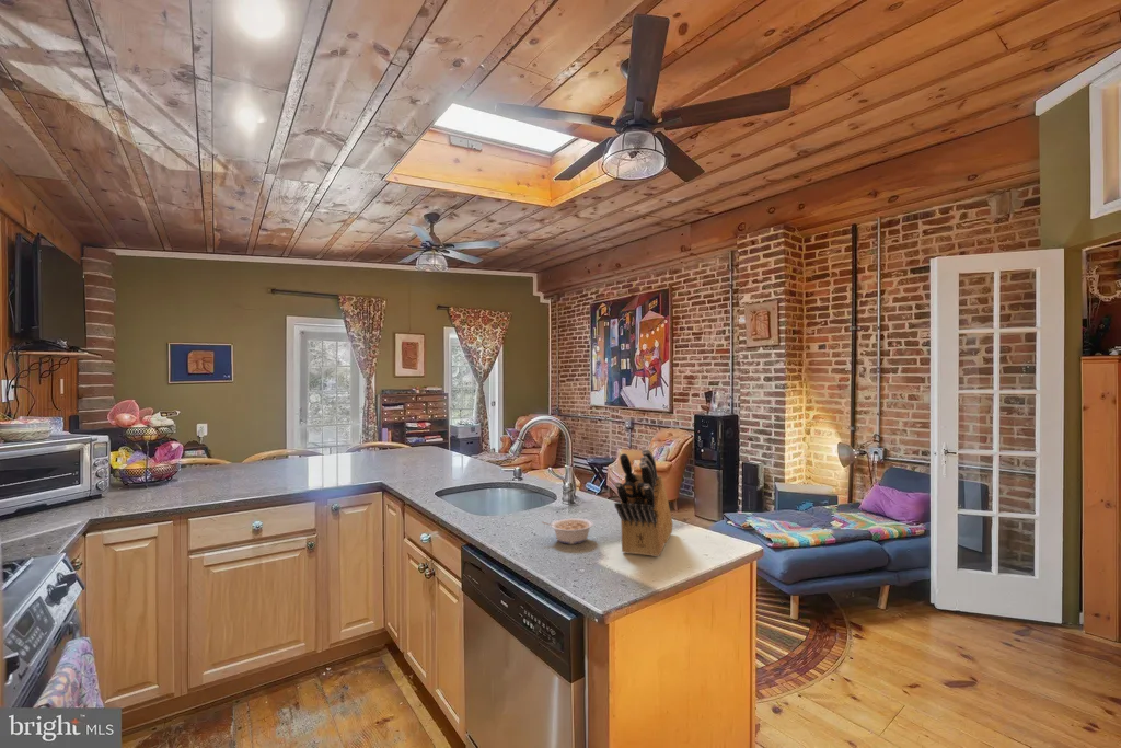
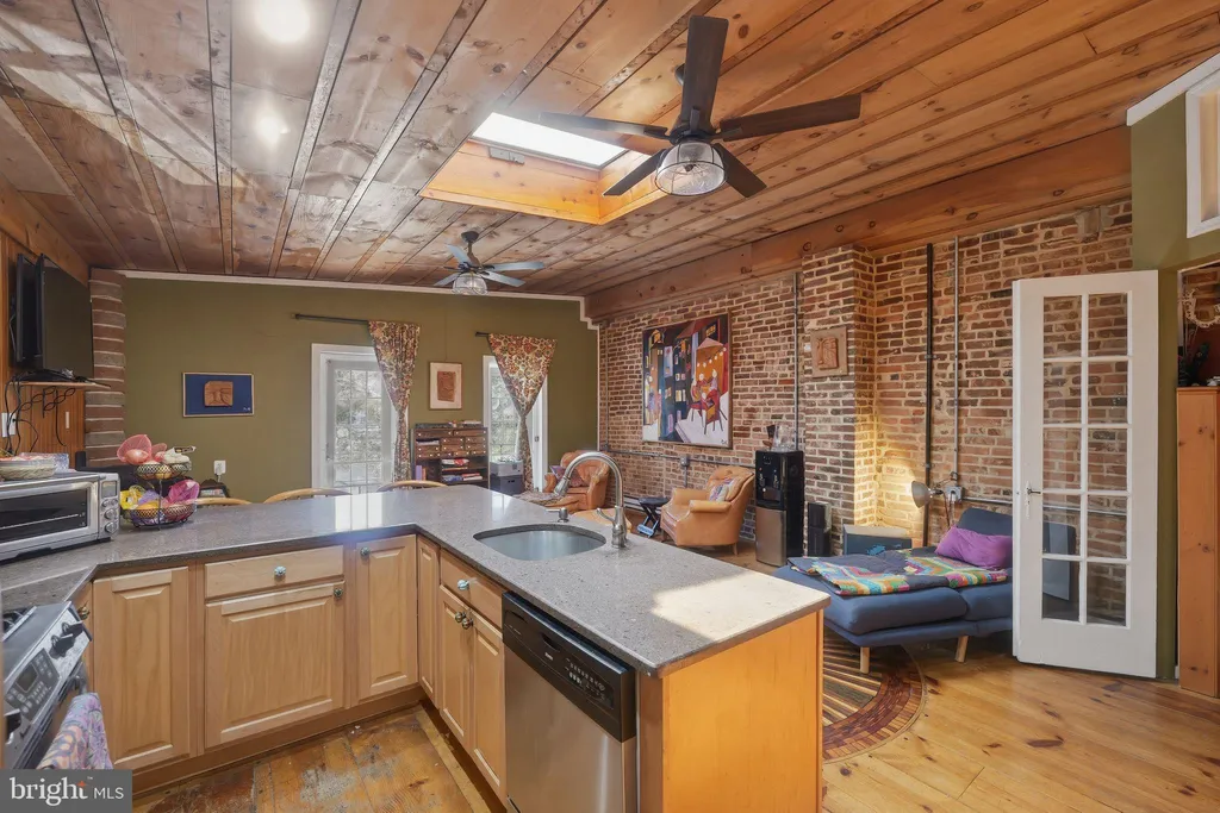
- knife block (645, 495)
- legume (570, 530)
